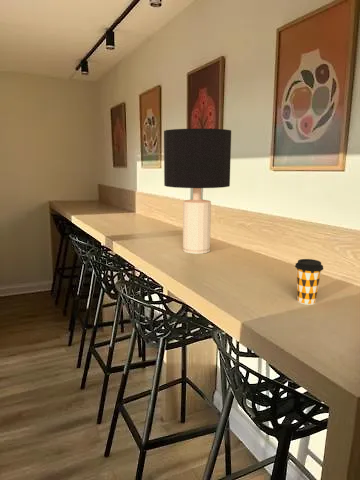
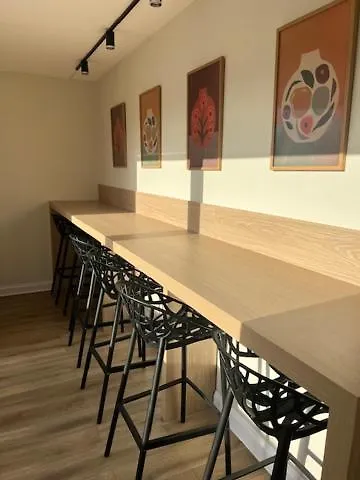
- desk lamp (197, 192)
- coffee cup (307, 281)
